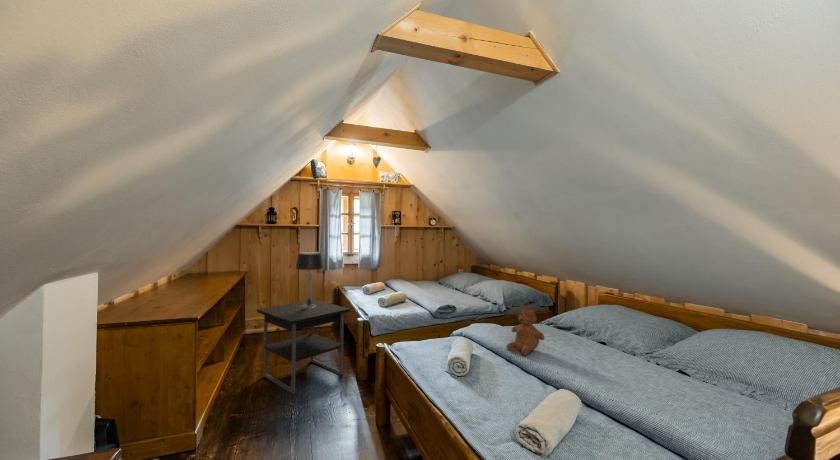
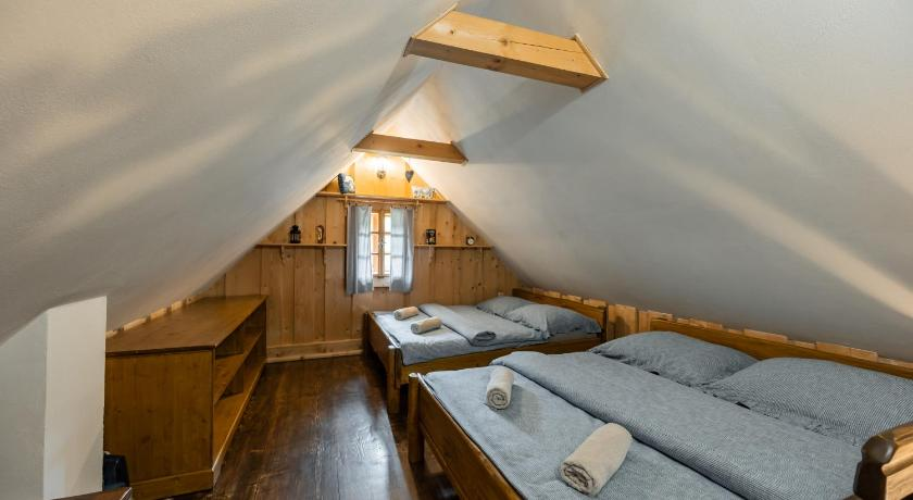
- table lamp (309, 279)
- nightstand (303, 342)
- teddy bear (523, 329)
